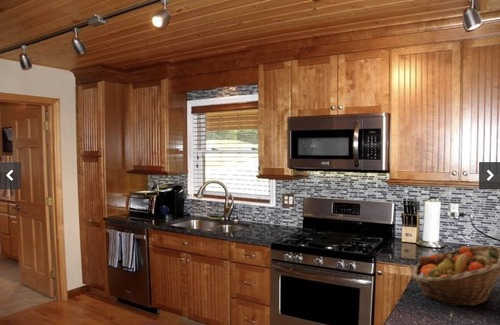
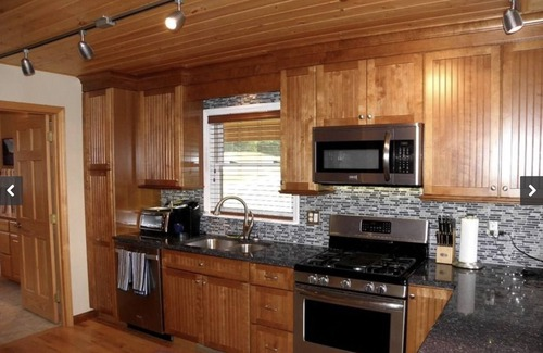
- fruit basket (458, 270)
